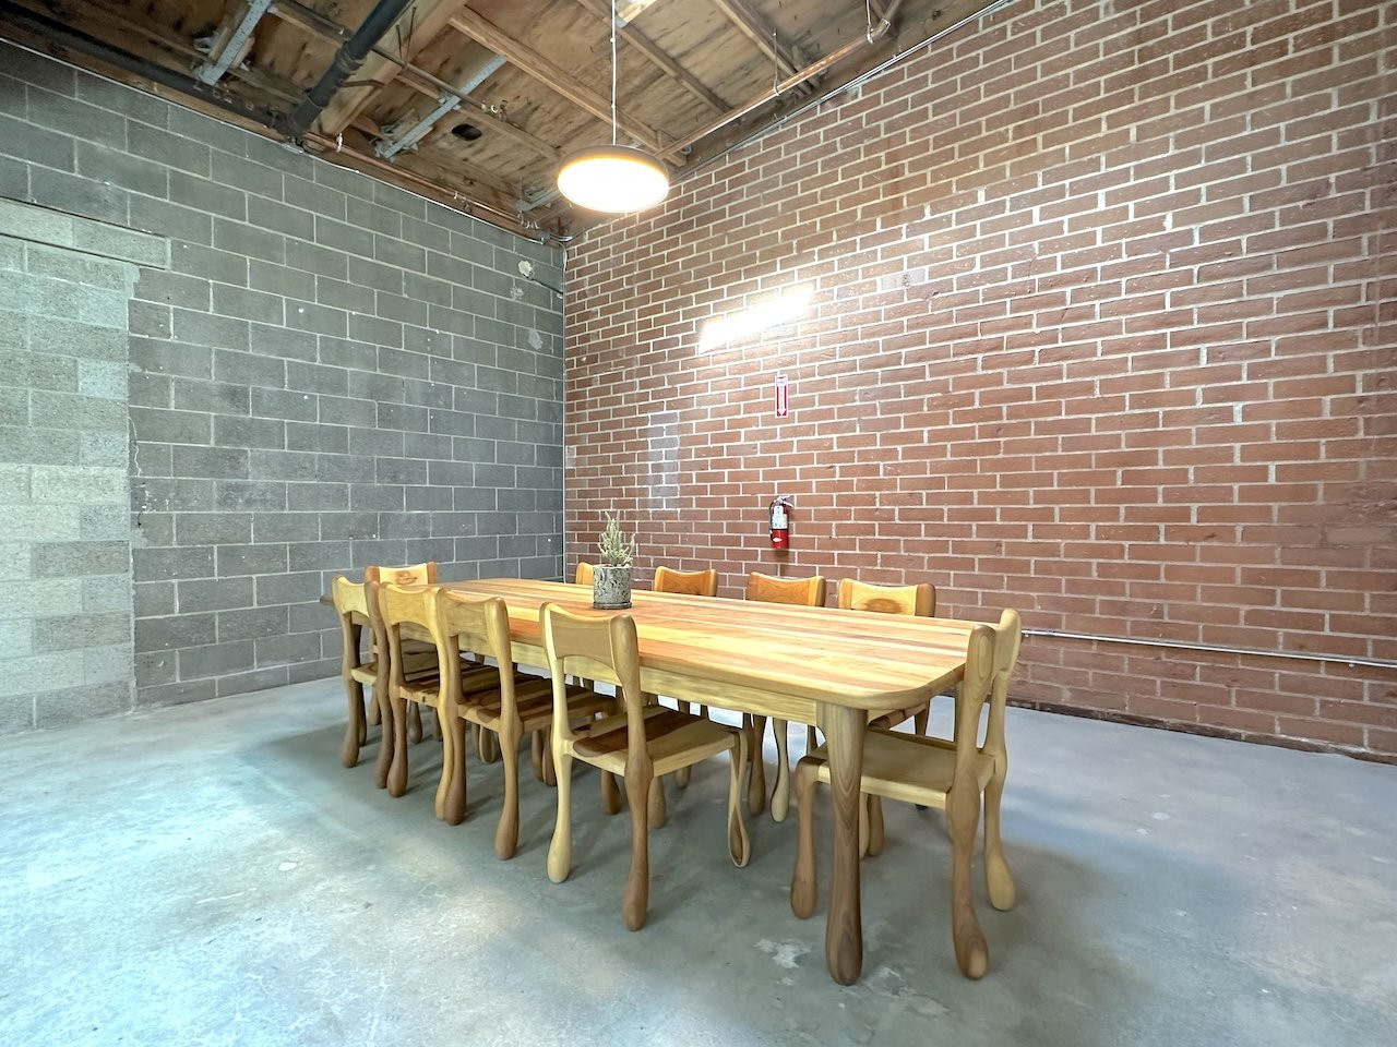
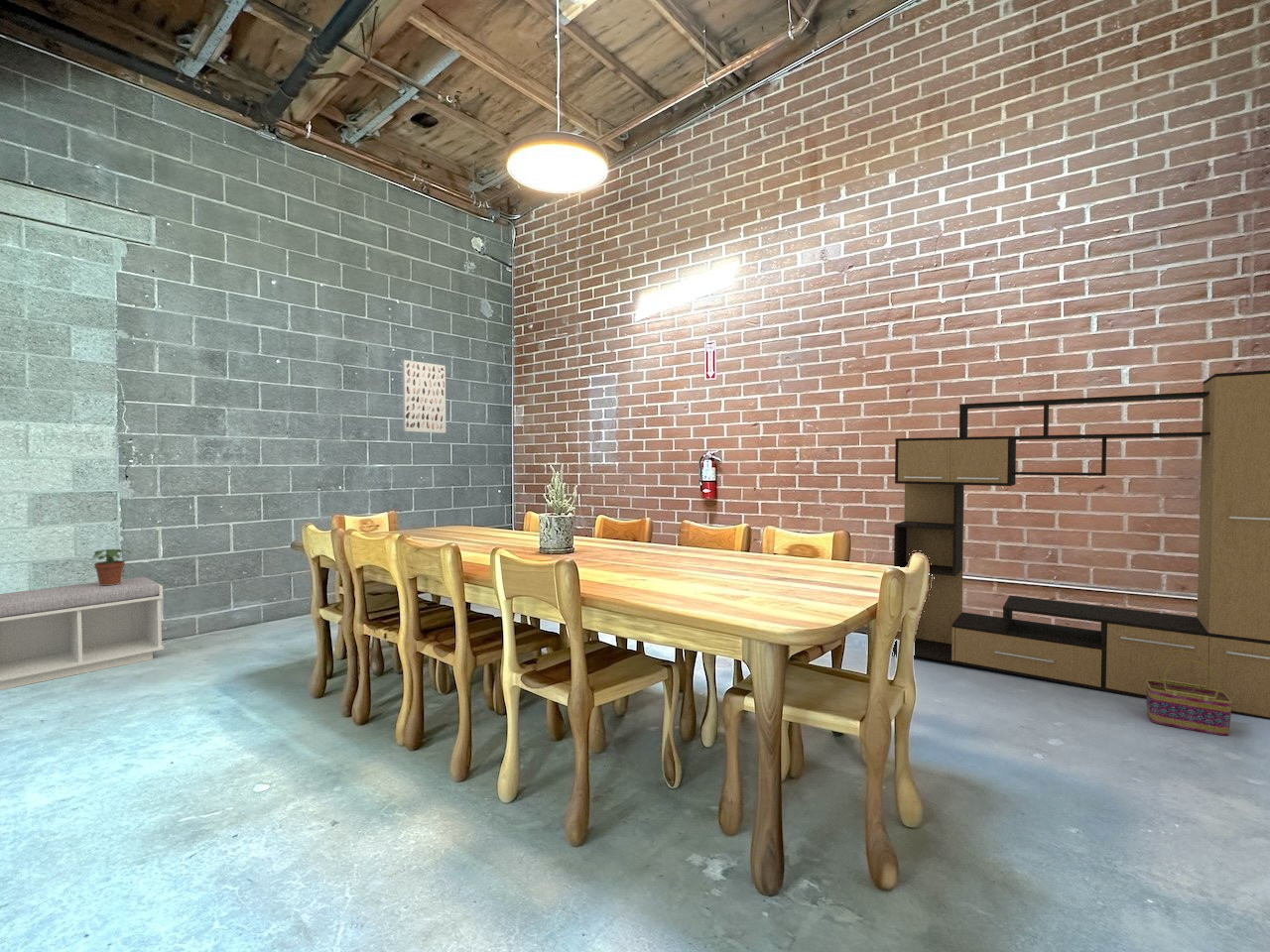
+ potted plant (110, 566)
+ media console (1079, 475)
+ wall art (425, 397)
+ basket (1187, 689)
+ bench (74, 628)
